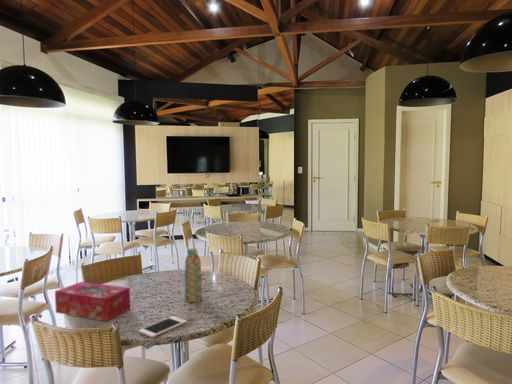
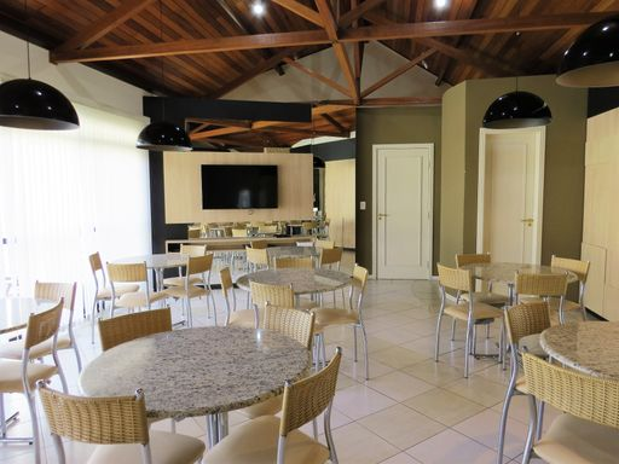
- tissue box (93, 300)
- water bottle (193, 274)
- cell phone (163, 326)
